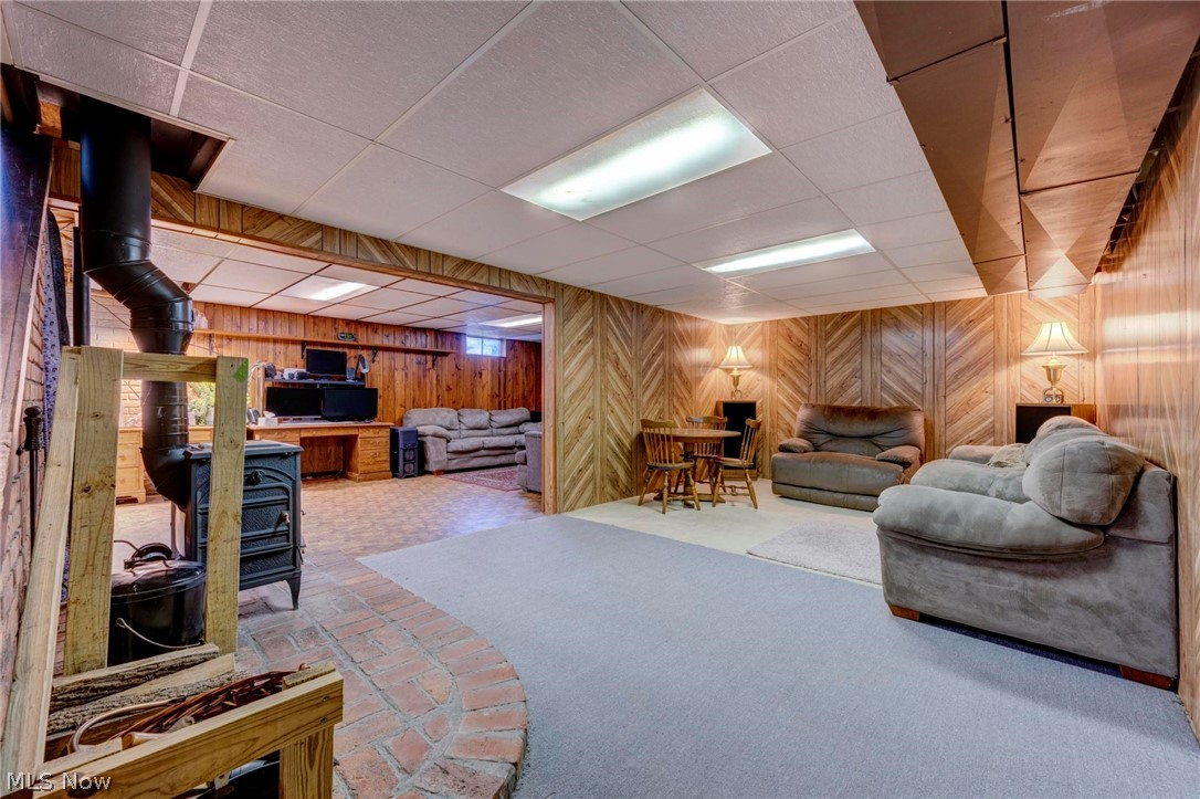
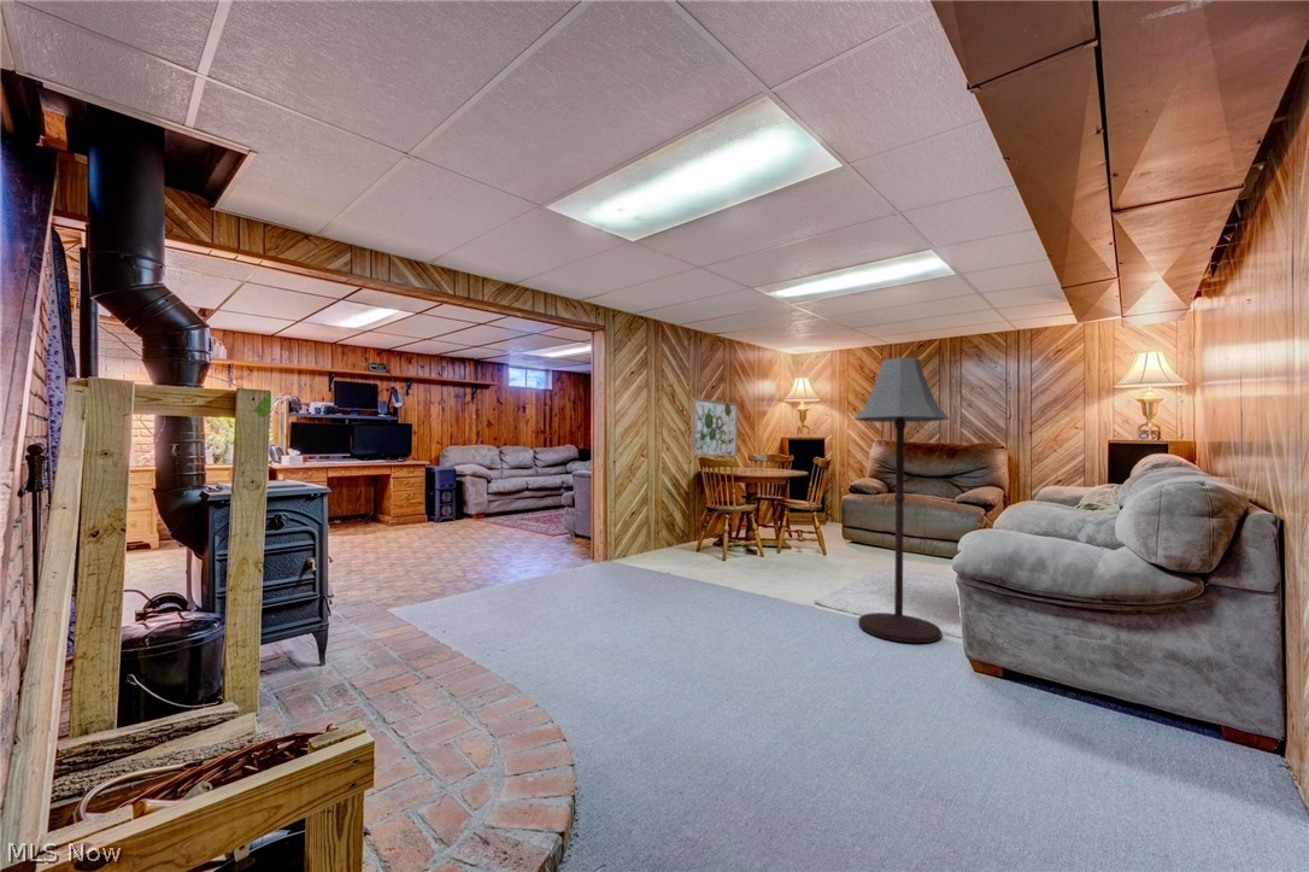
+ wall art (716, 428)
+ floor lamp (899, 493)
